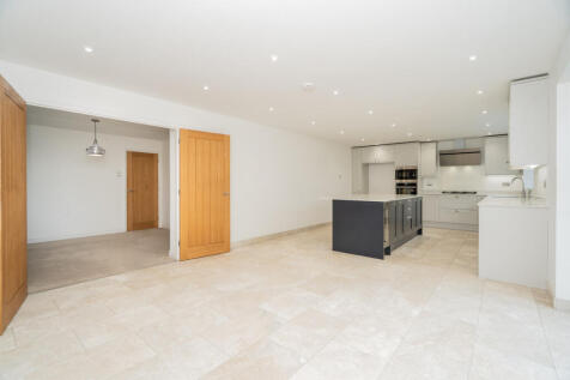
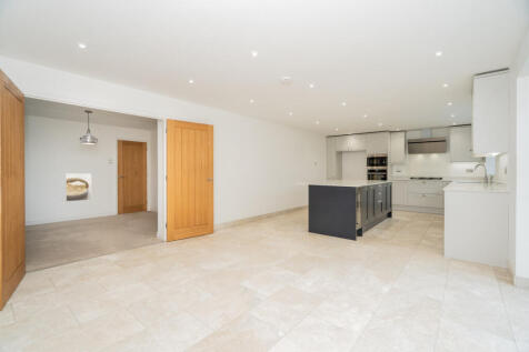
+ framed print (79, 187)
